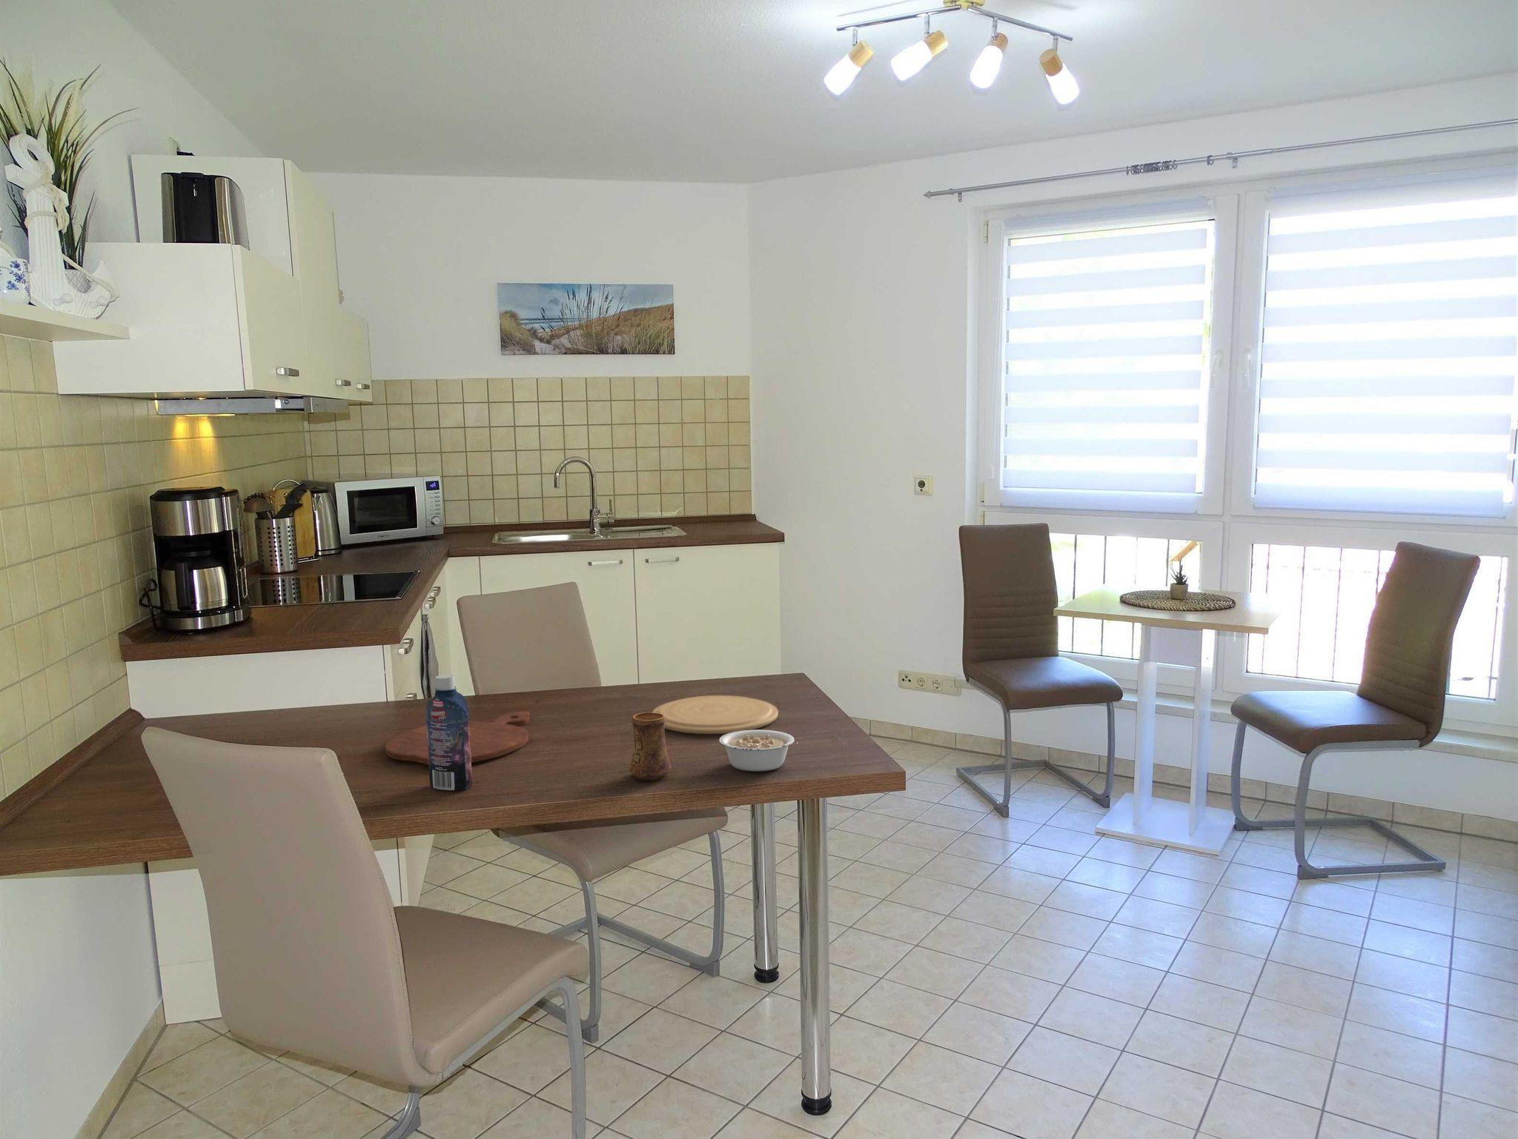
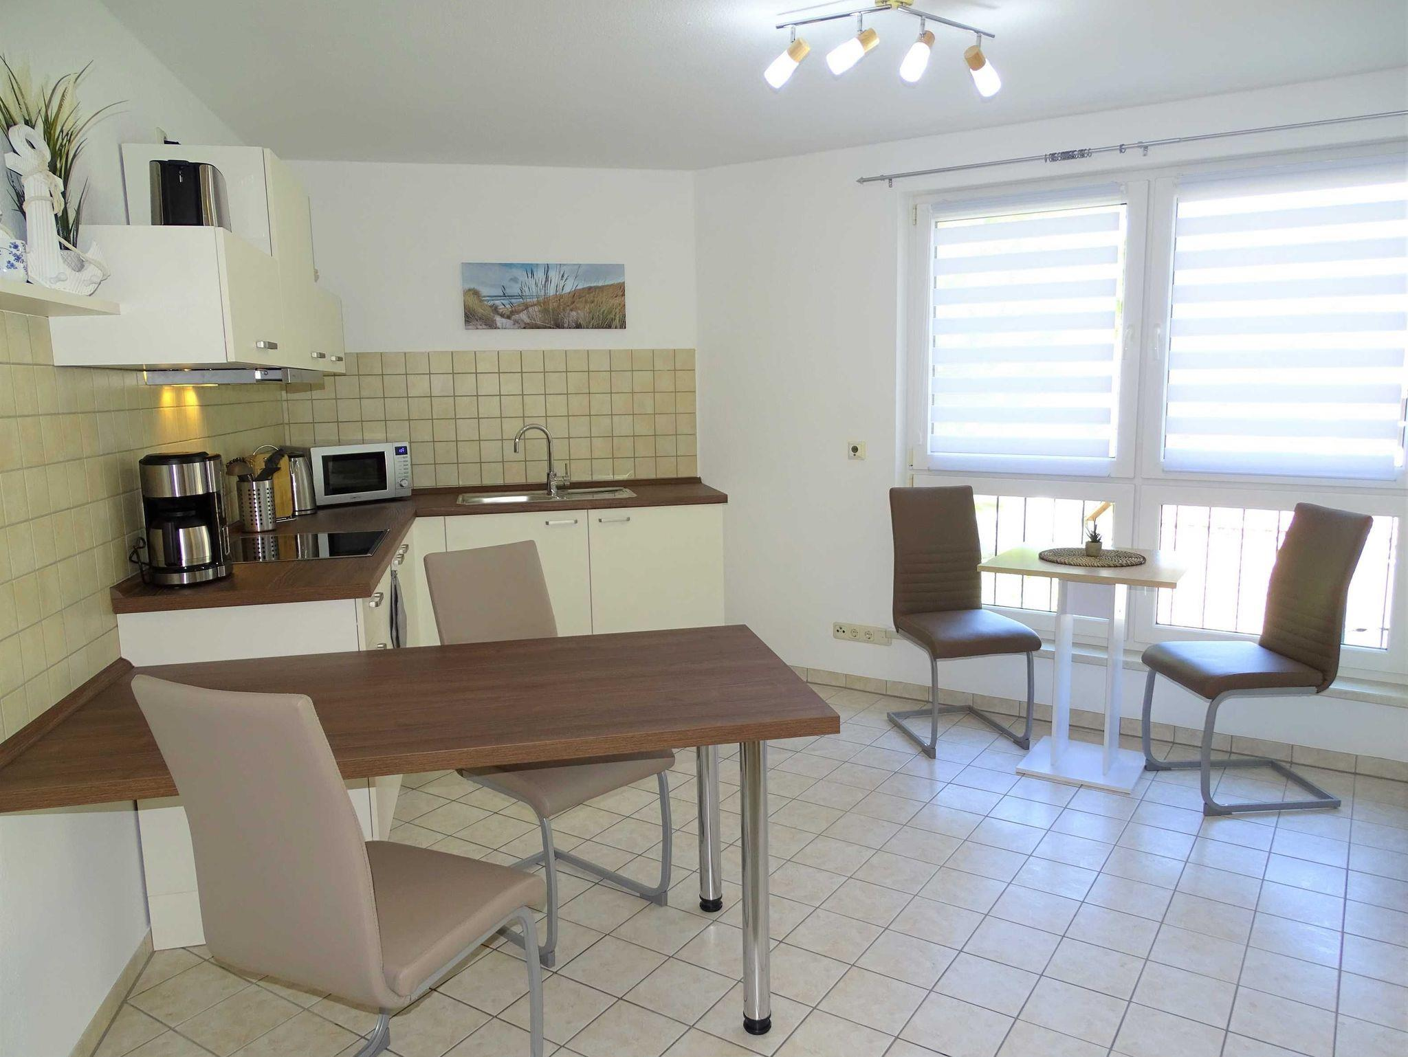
- plate (715, 712)
- cup (649, 745)
- cutting board (474, 735)
- bottle (448, 732)
- legume (760, 749)
